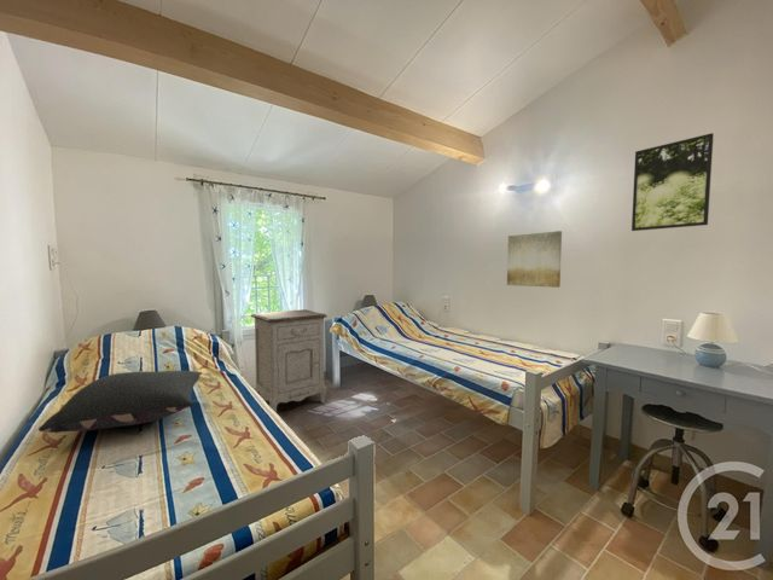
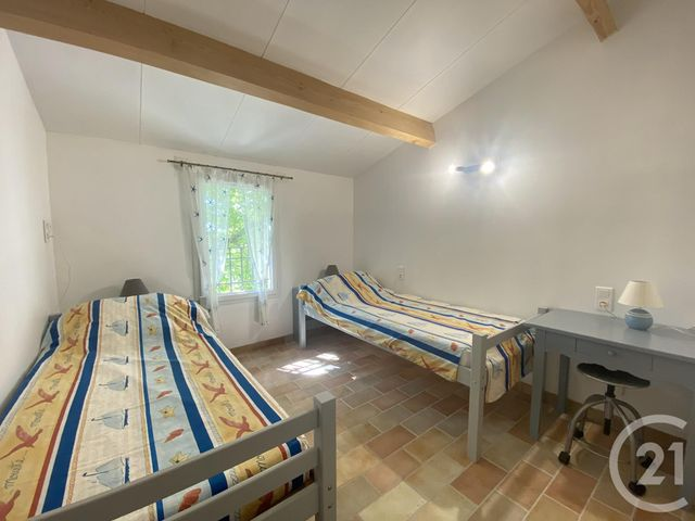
- nightstand (291, 359)
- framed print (669, 185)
- pillow (138, 396)
- wall art (531, 260)
